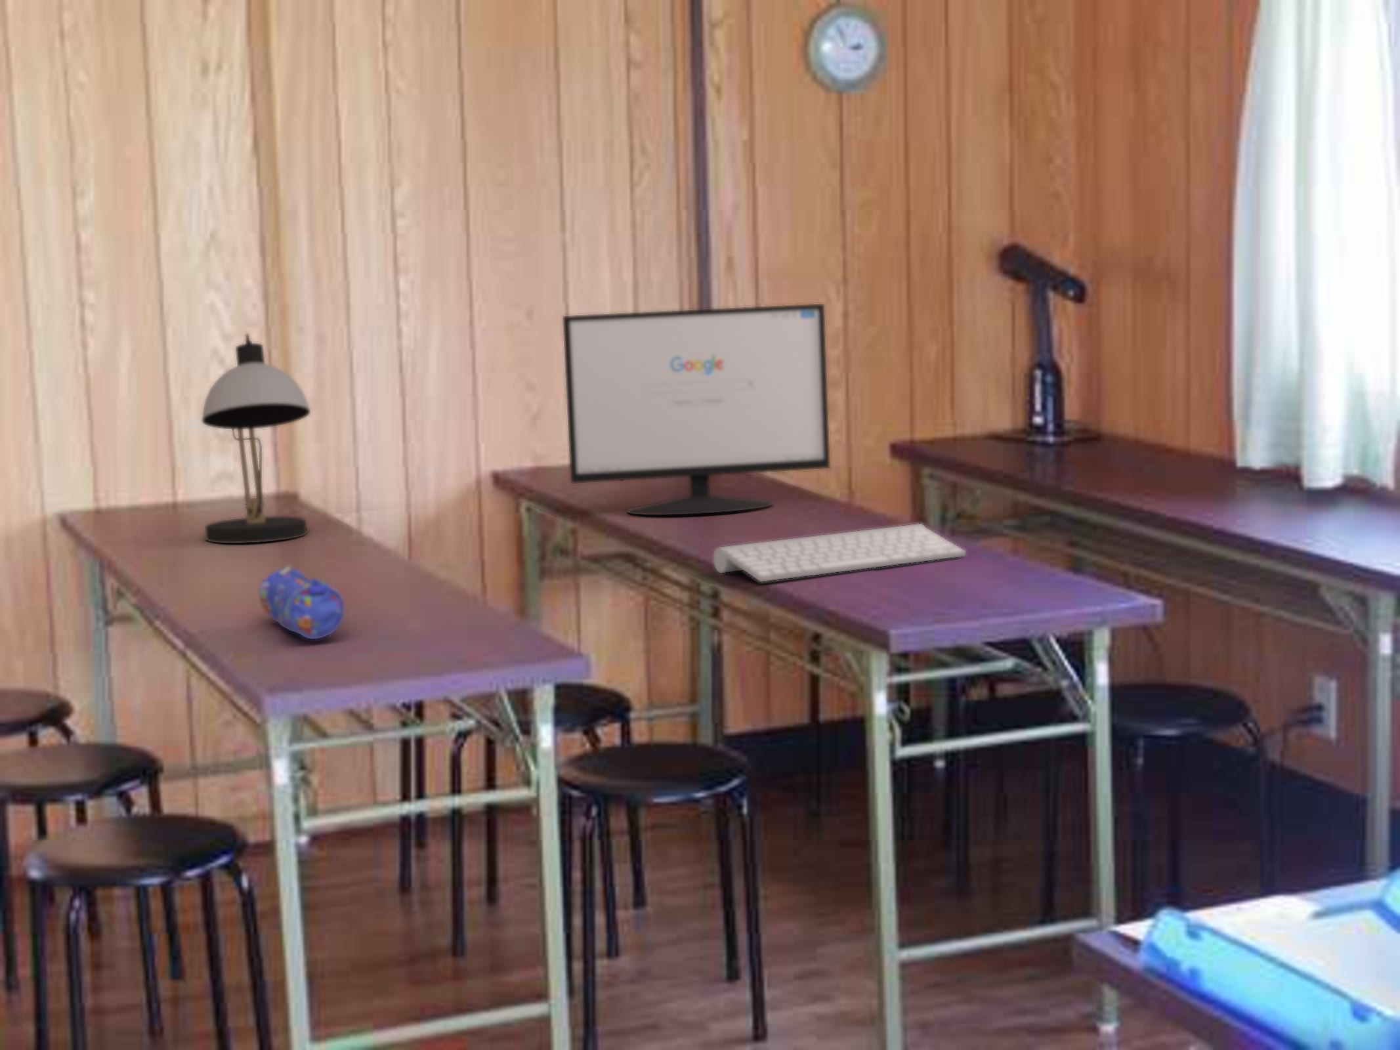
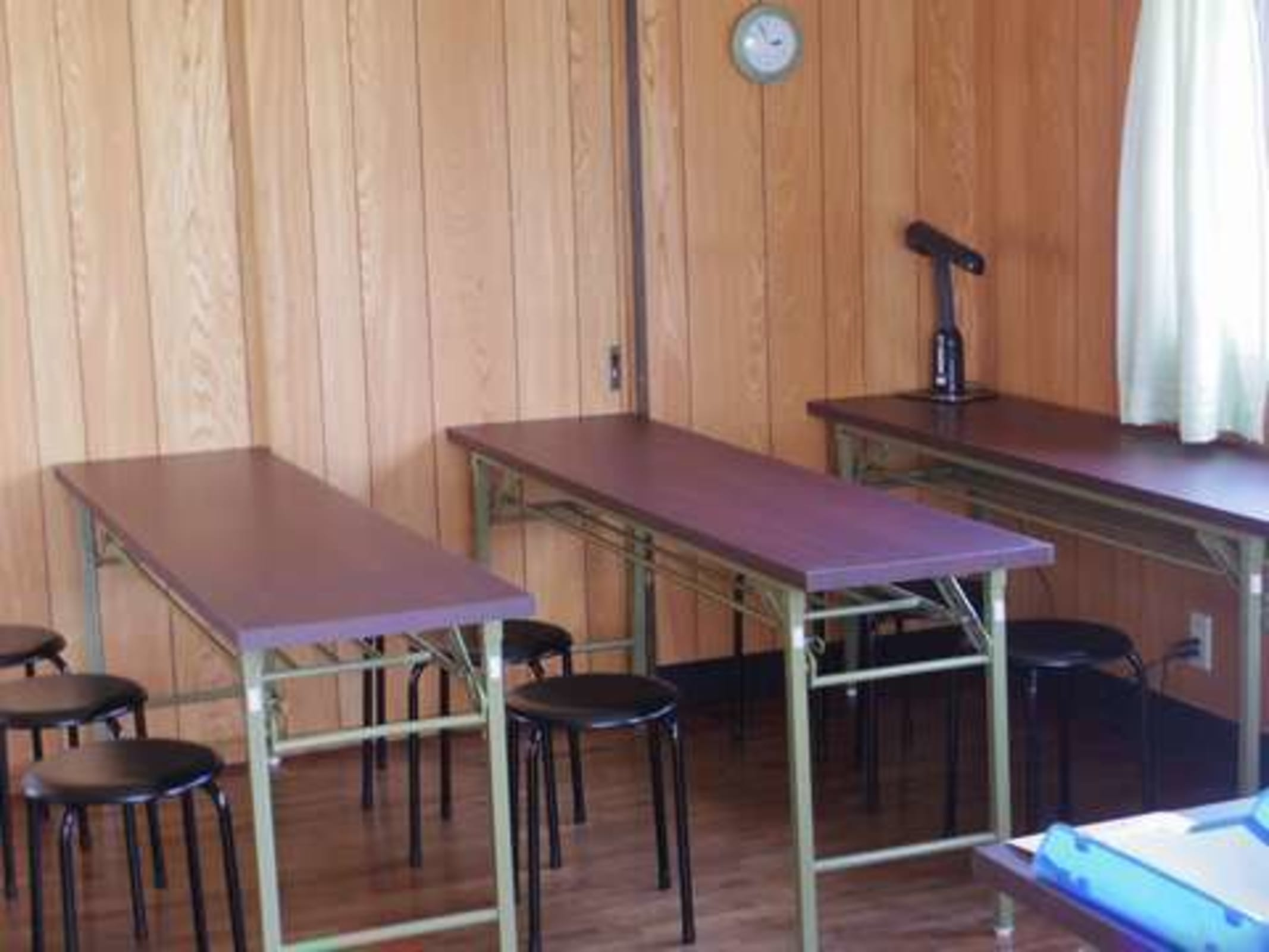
- pencil case (300, 601)
- desk lamp (250, 436)
- computer monitor (697, 409)
- keyboard (841, 550)
